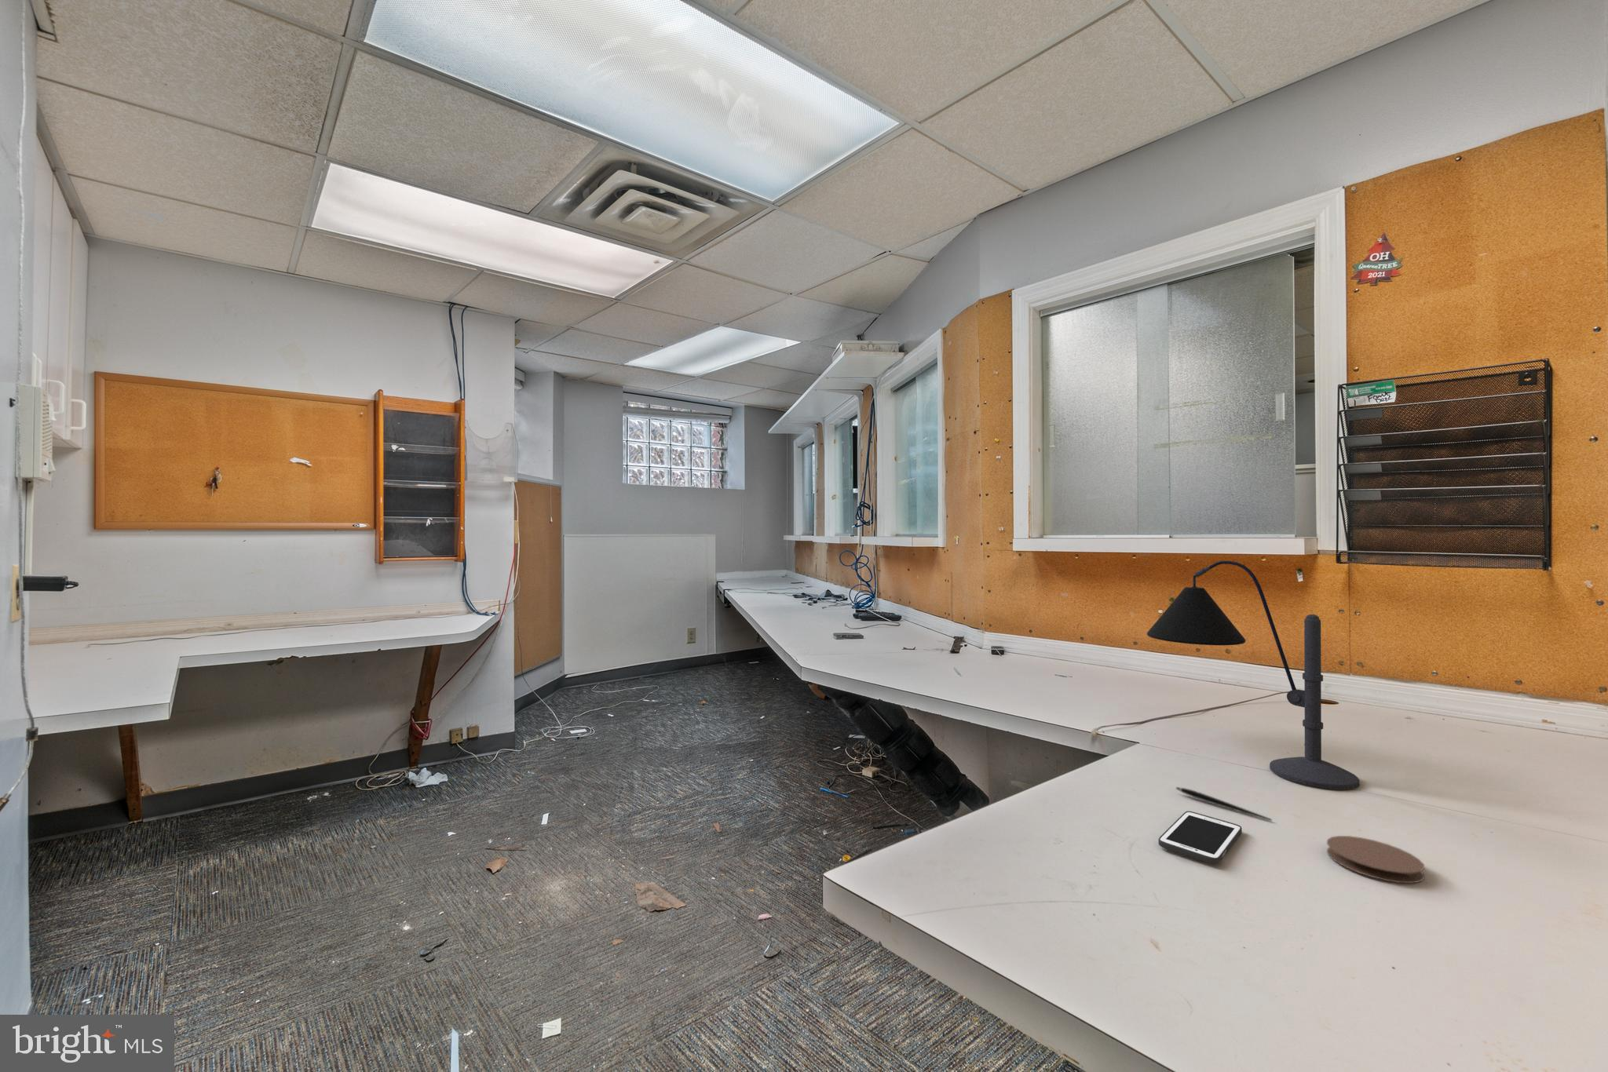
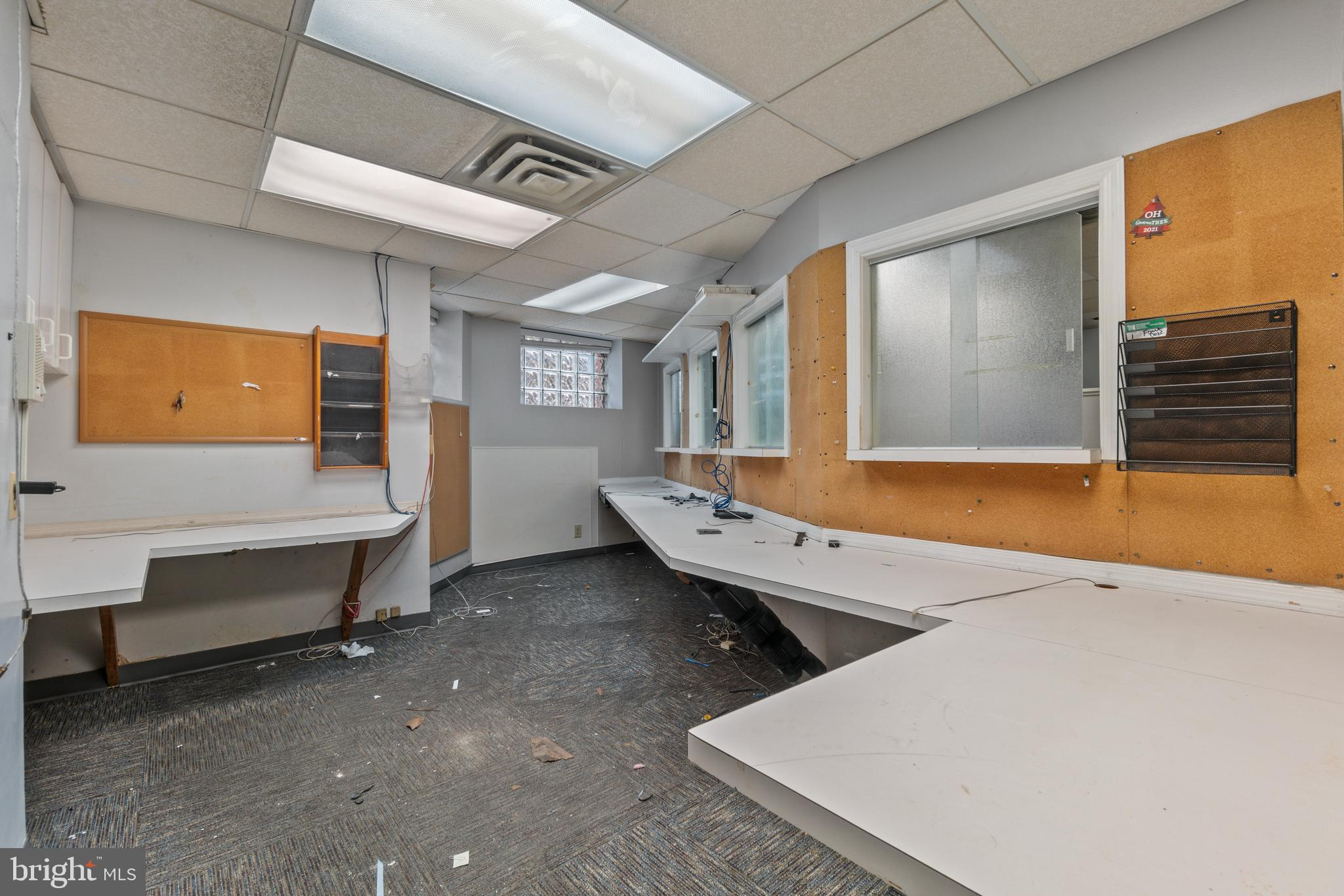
- cell phone (1200, 836)
- pen (1220, 802)
- desk lamp (1242, 644)
- coaster (1374, 858)
